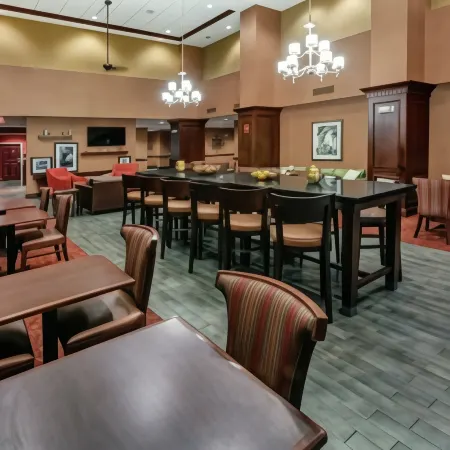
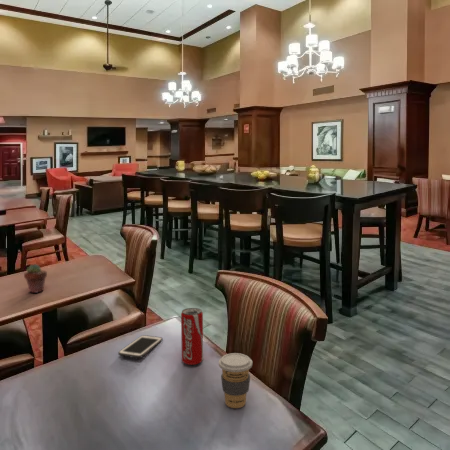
+ cell phone (141, 346)
+ beverage can (192, 336)
+ potted succulent (35, 277)
+ coffee cup (235, 380)
